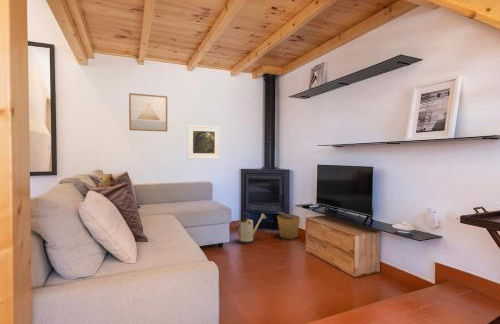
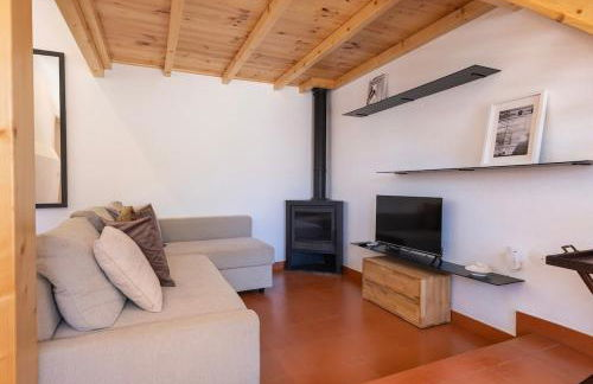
- watering can (251, 226)
- wooden bucket (288, 223)
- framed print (203, 142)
- wall art (148, 112)
